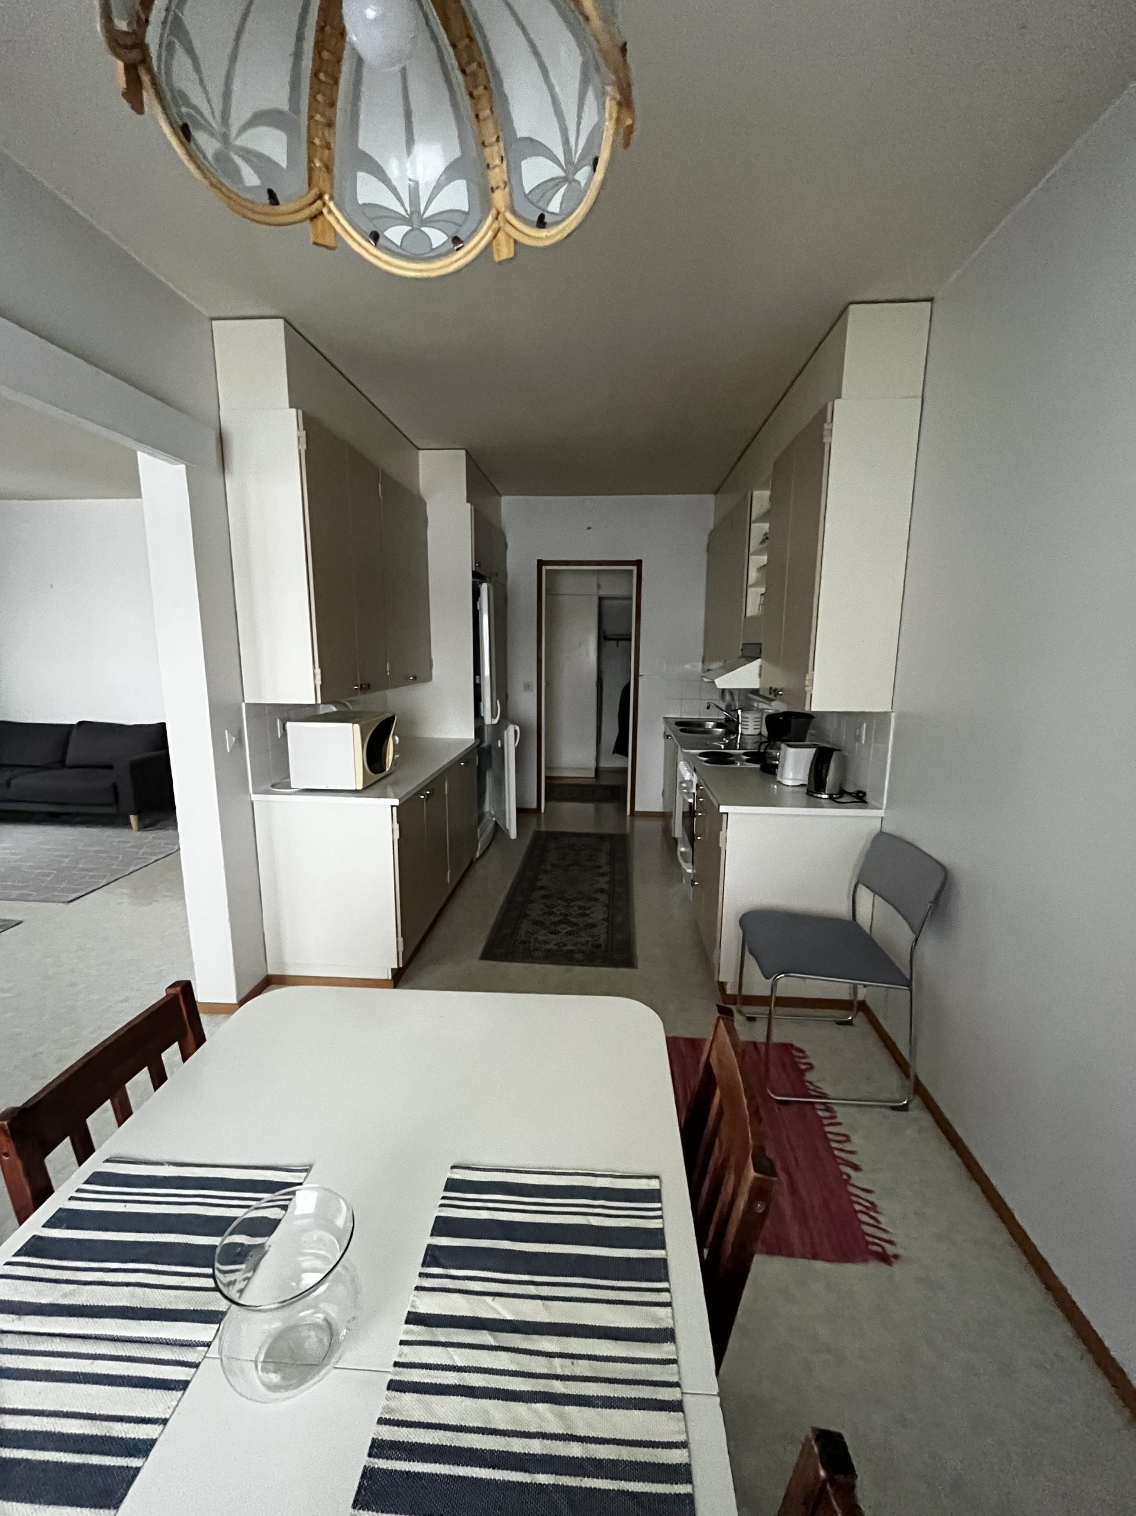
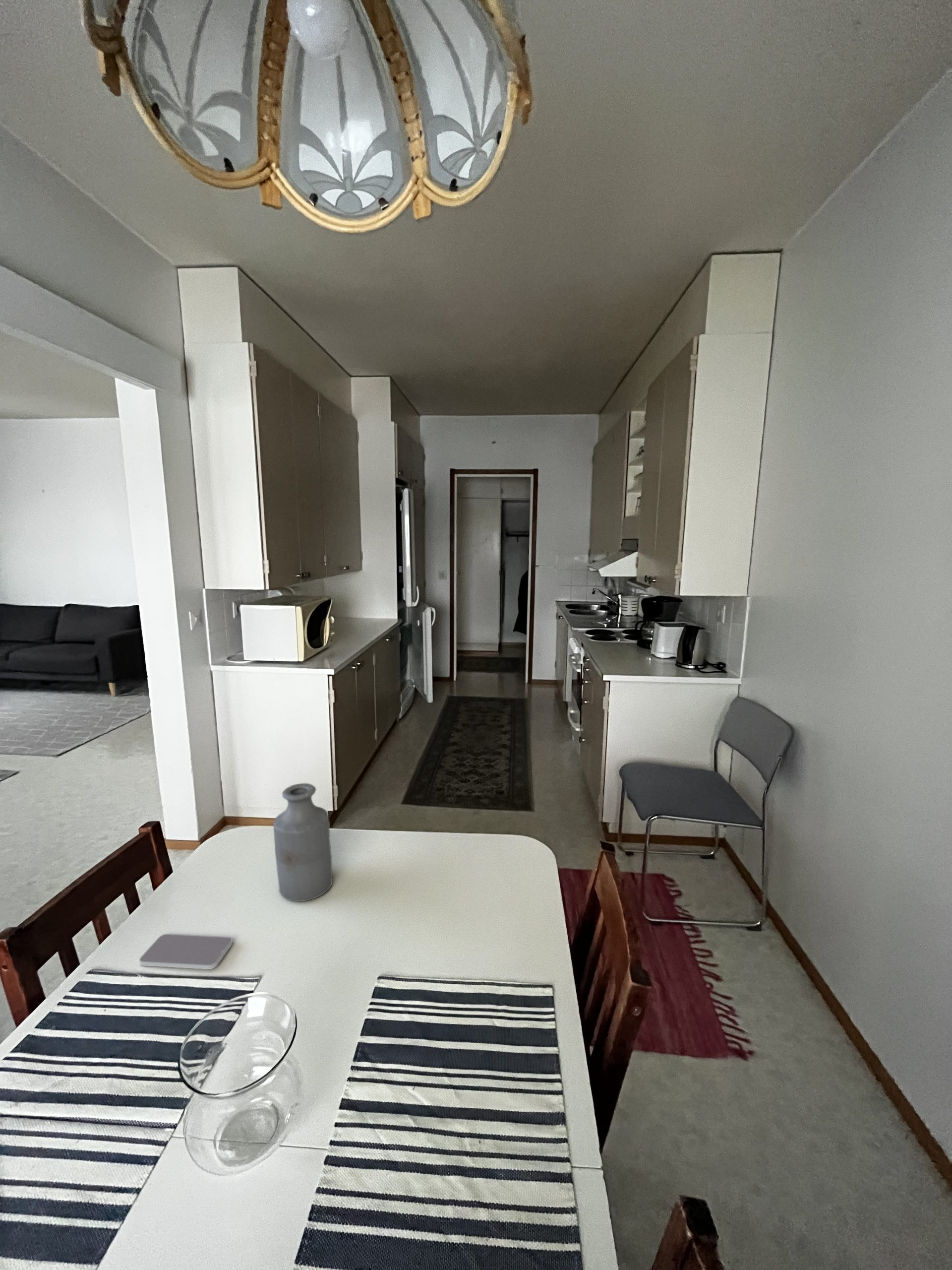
+ smartphone (187, 951)
+ bottle (303, 838)
